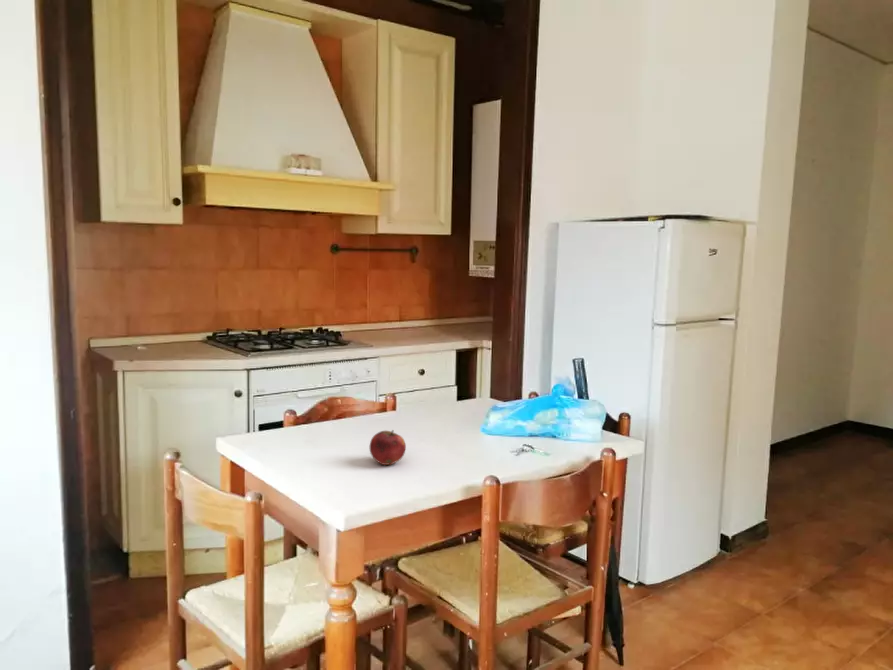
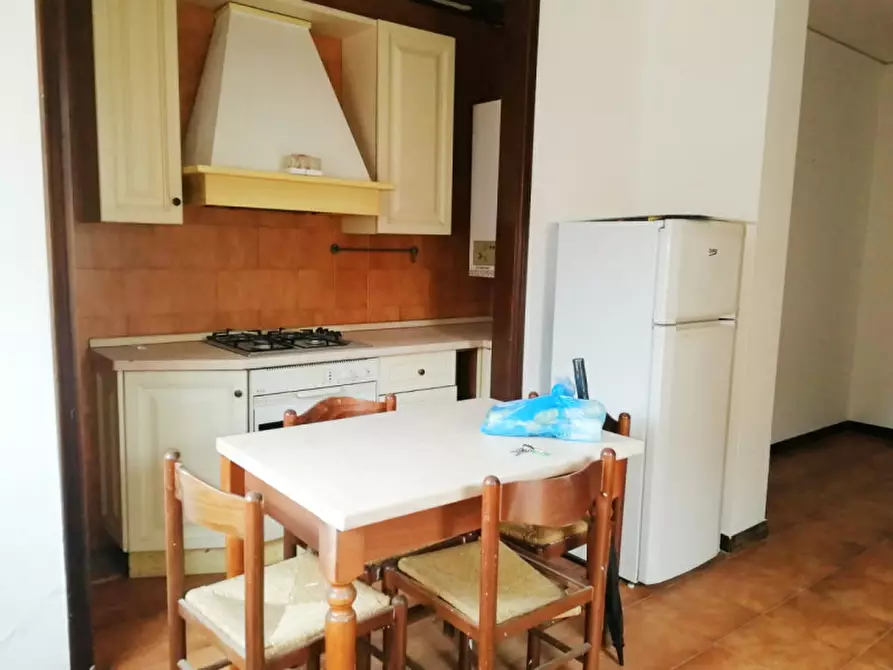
- fruit (387, 446)
